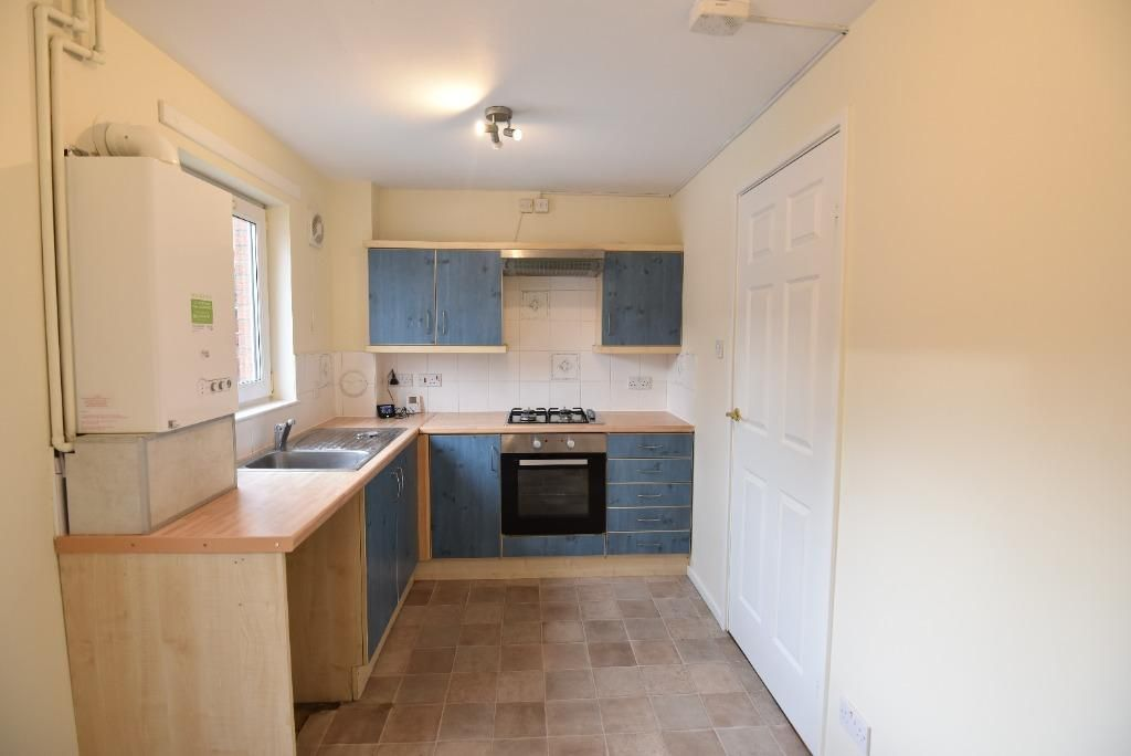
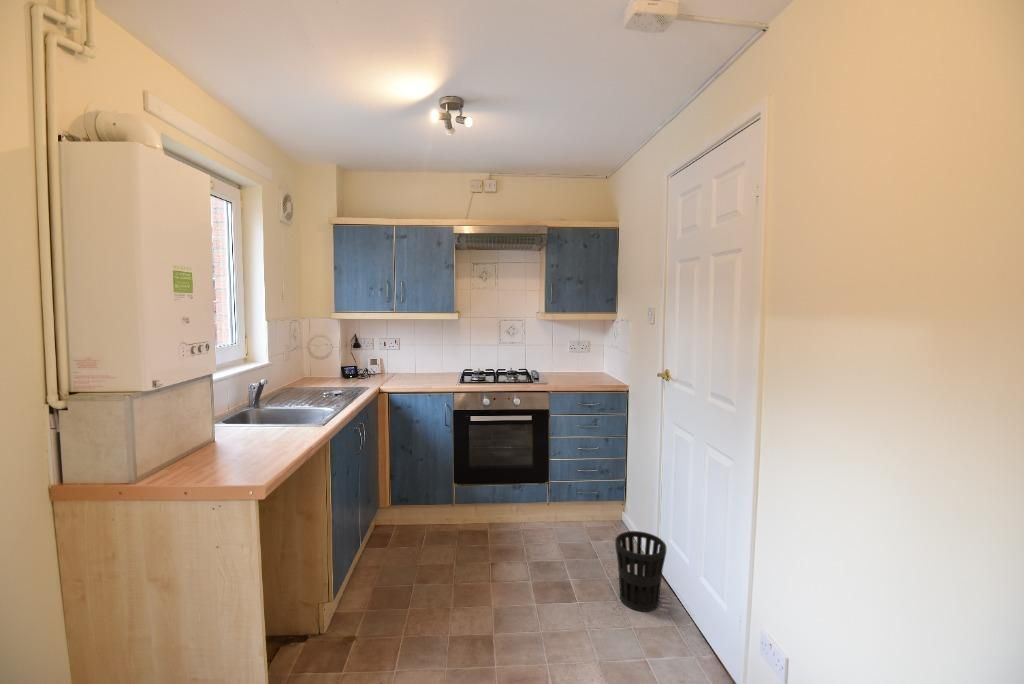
+ wastebasket (639, 570)
